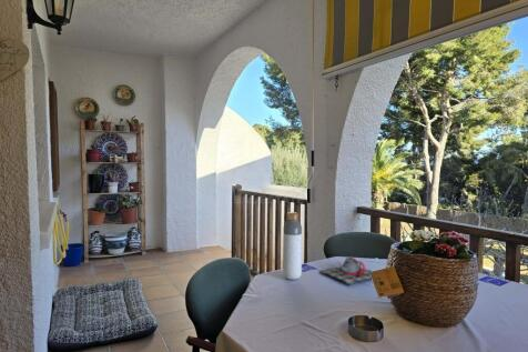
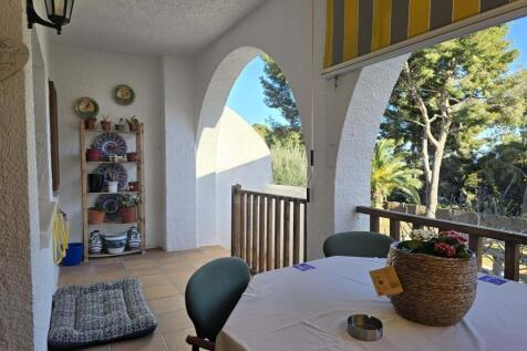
- bottle (292, 244)
- teapot (351, 265)
